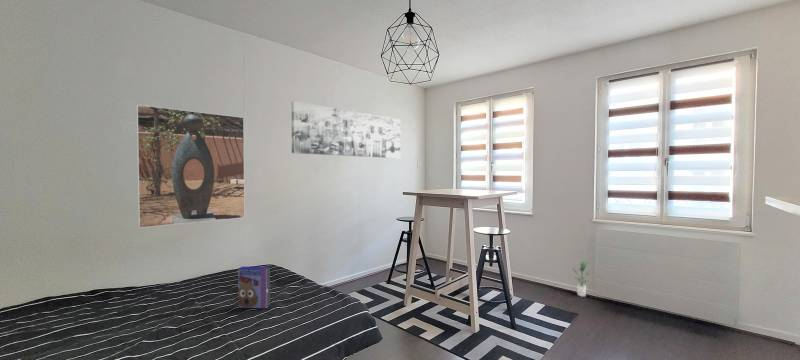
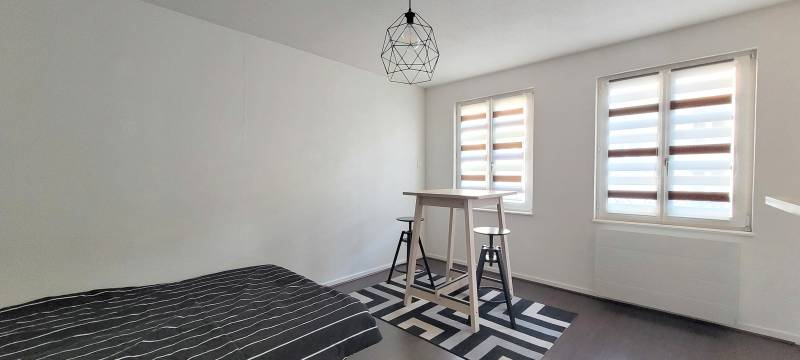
- potted plant (581, 278)
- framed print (196, 167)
- cereal box (254, 287)
- wall art (353, 134)
